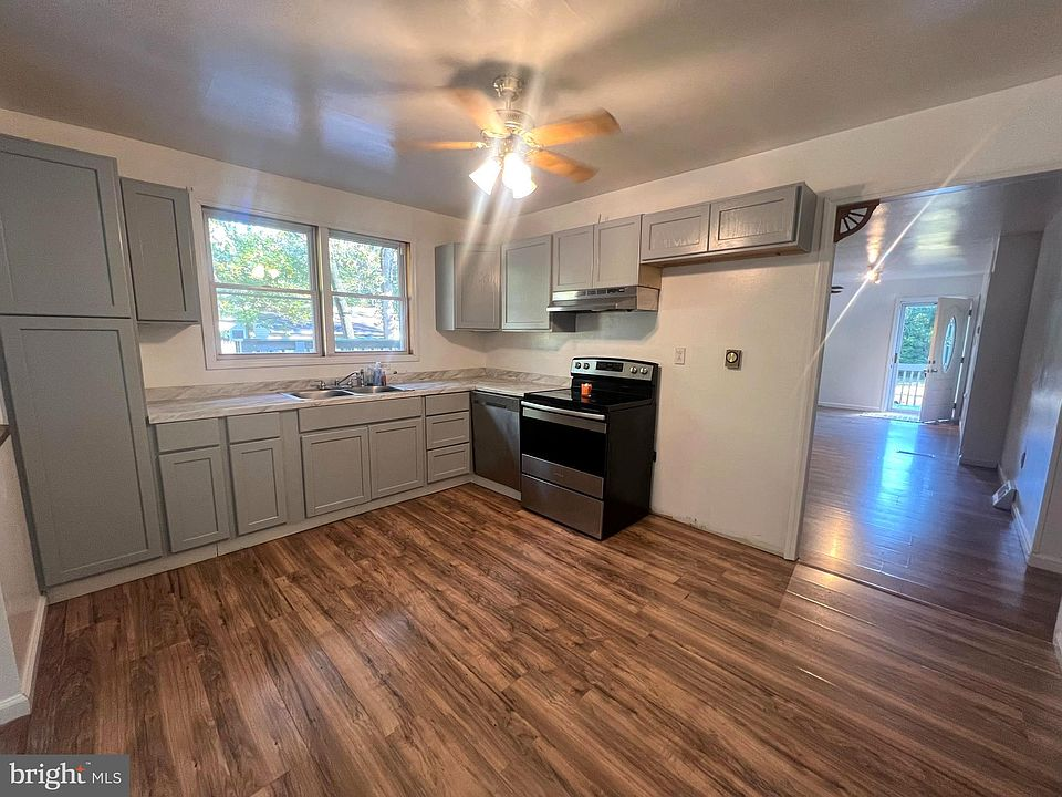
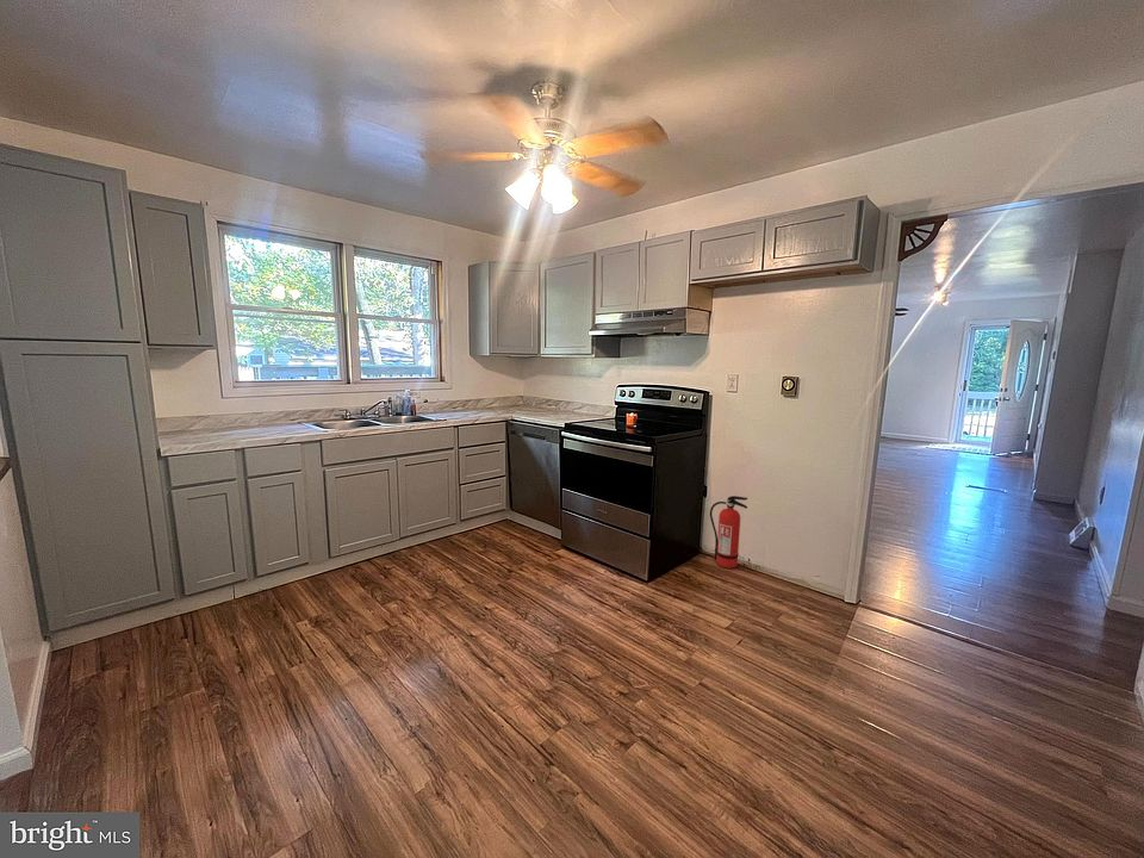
+ fire extinguisher (726, 529)
